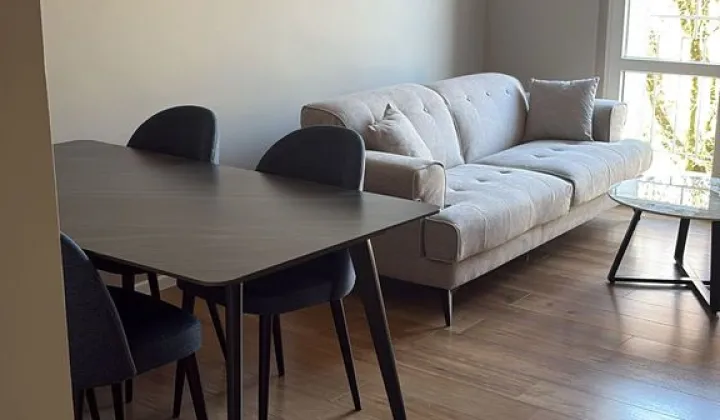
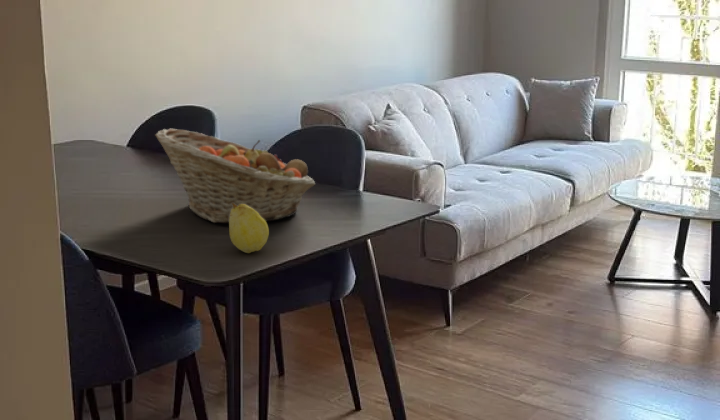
+ fruit (248, 227)
+ fruit basket (235, 170)
